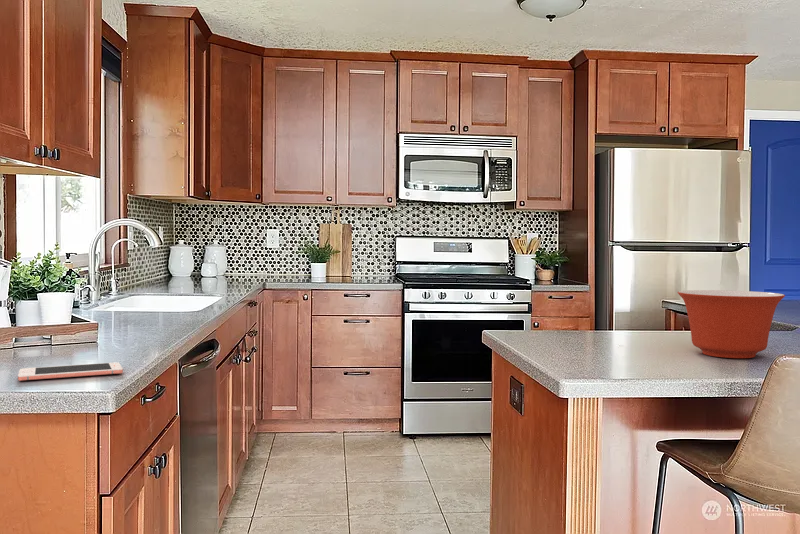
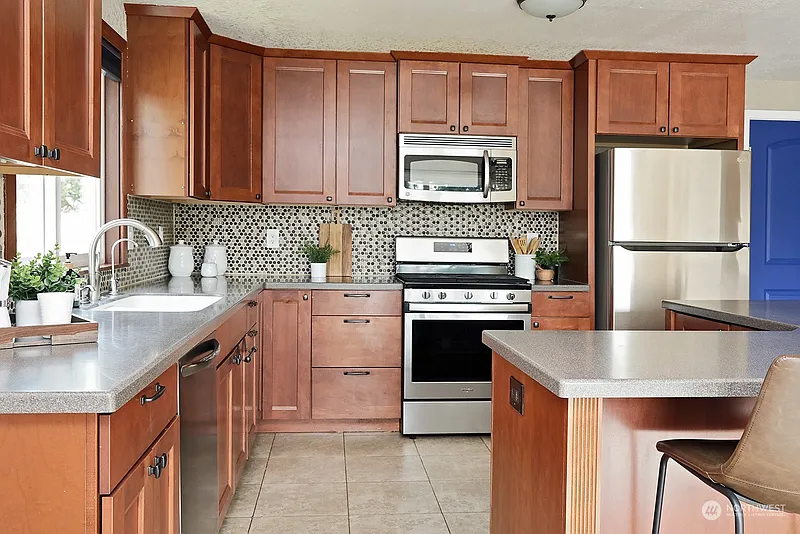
- mixing bowl (729, 323)
- cell phone (71, 371)
